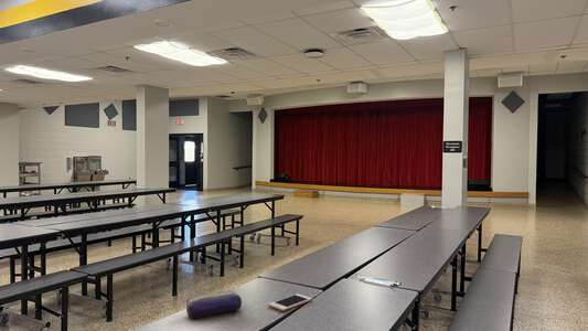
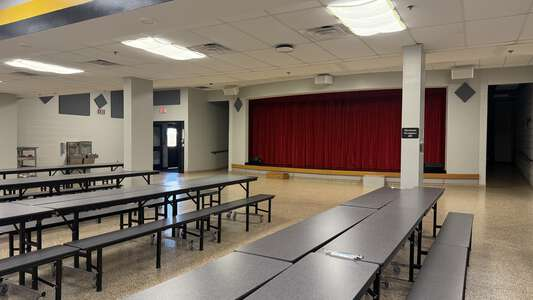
- pencil case (214, 303)
- cell phone (290, 301)
